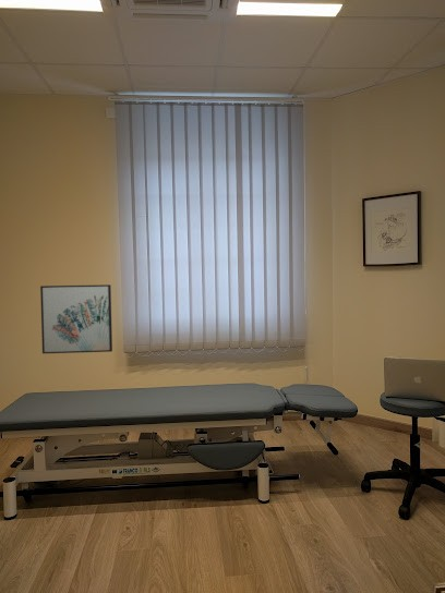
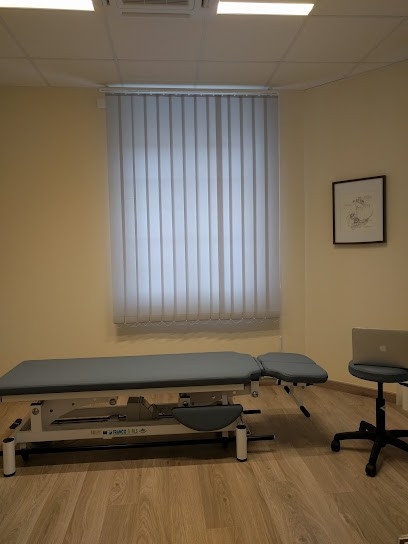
- wall art (76, 318)
